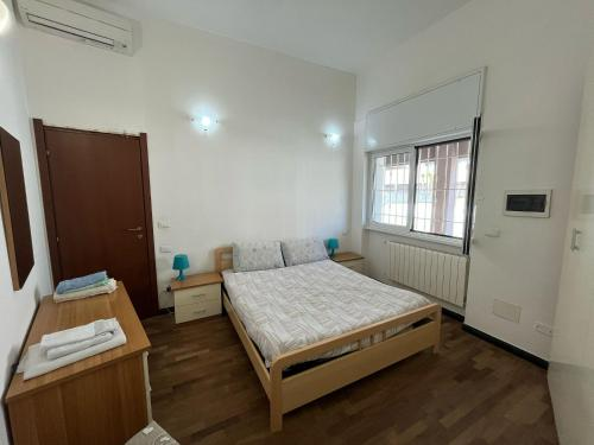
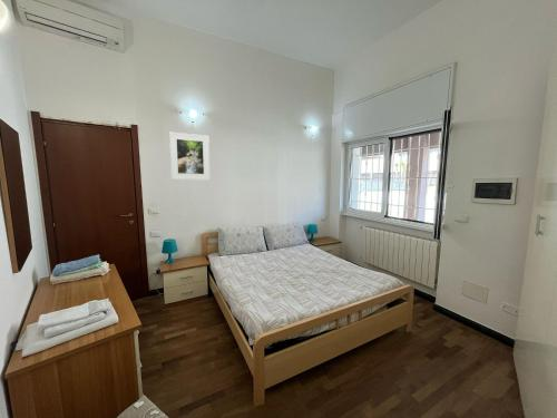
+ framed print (190, 157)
